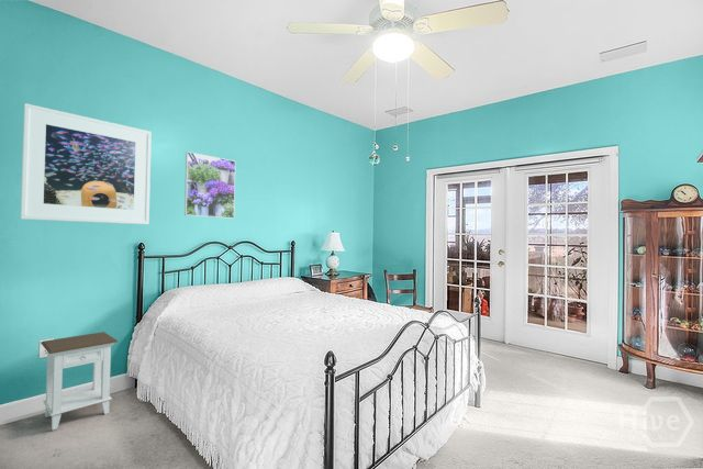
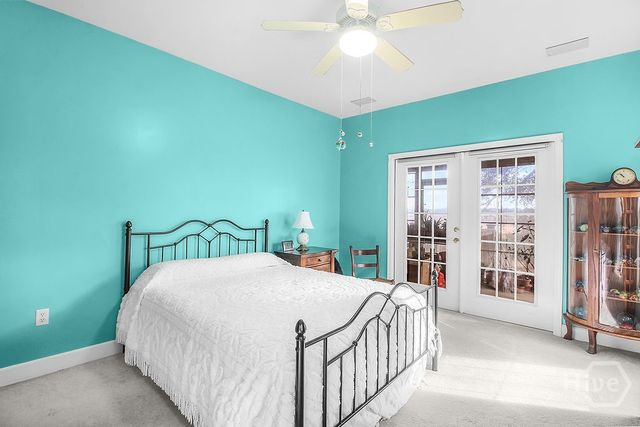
- nightstand (74, 366)
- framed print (92, 170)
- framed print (211, 187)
